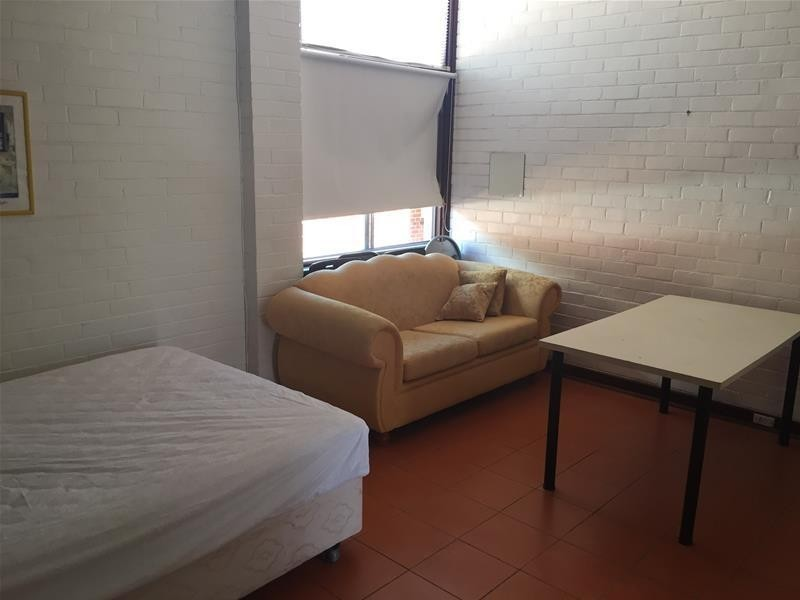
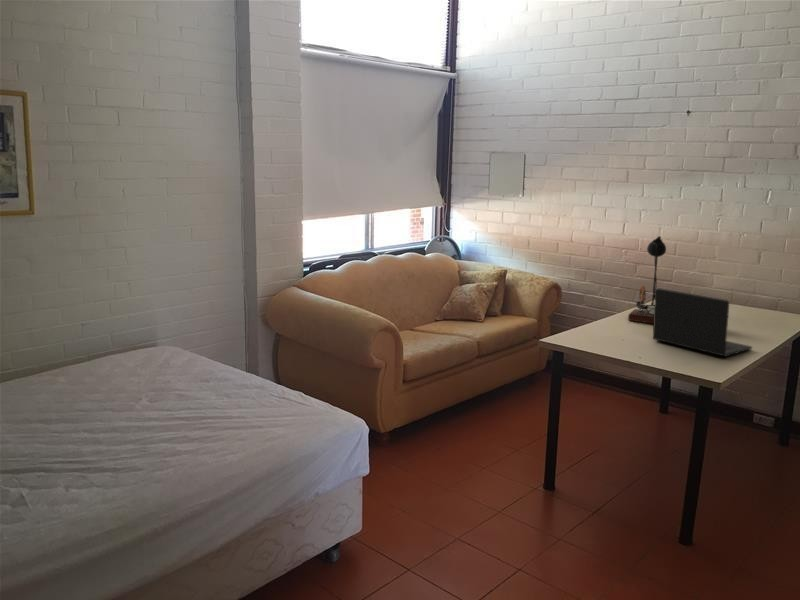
+ desk lamp (655, 272)
+ desk organizer (654, 305)
+ laptop (703, 318)
